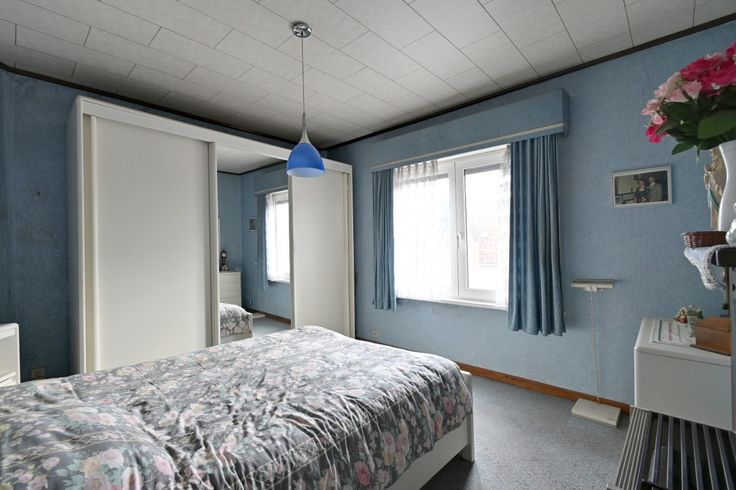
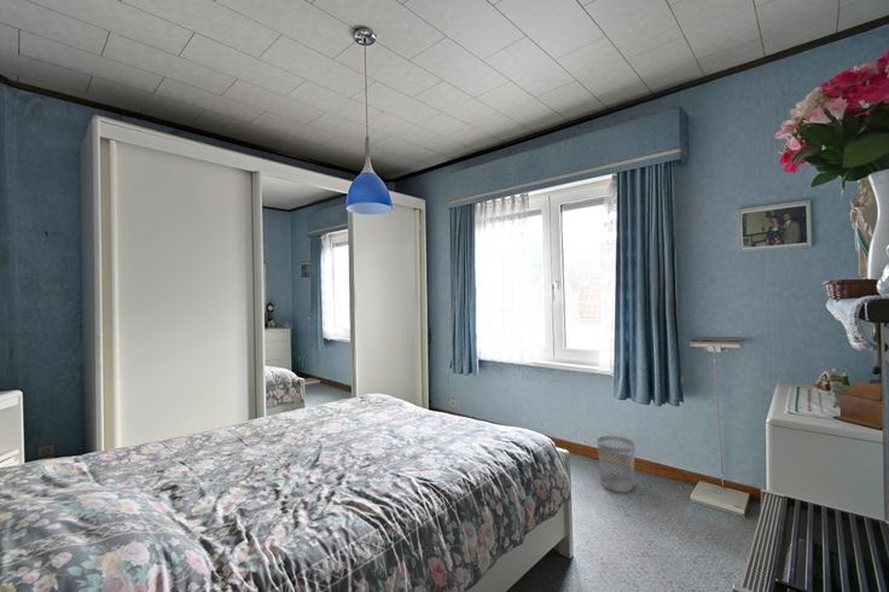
+ wastebasket (616, 463)
